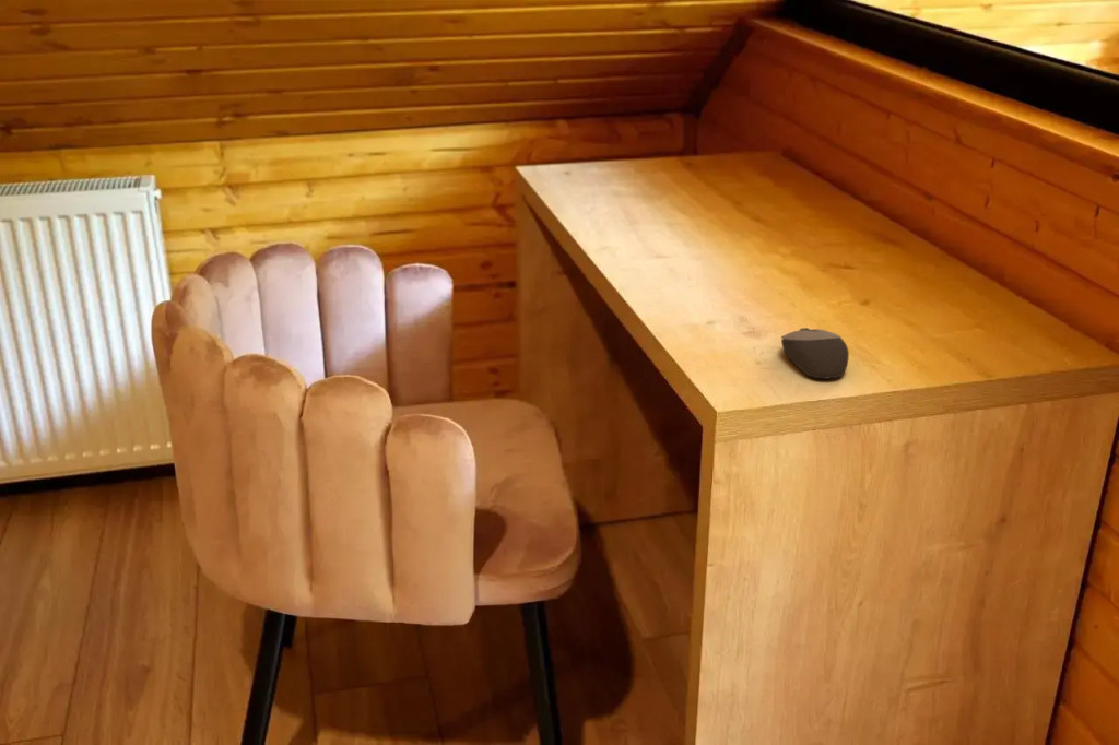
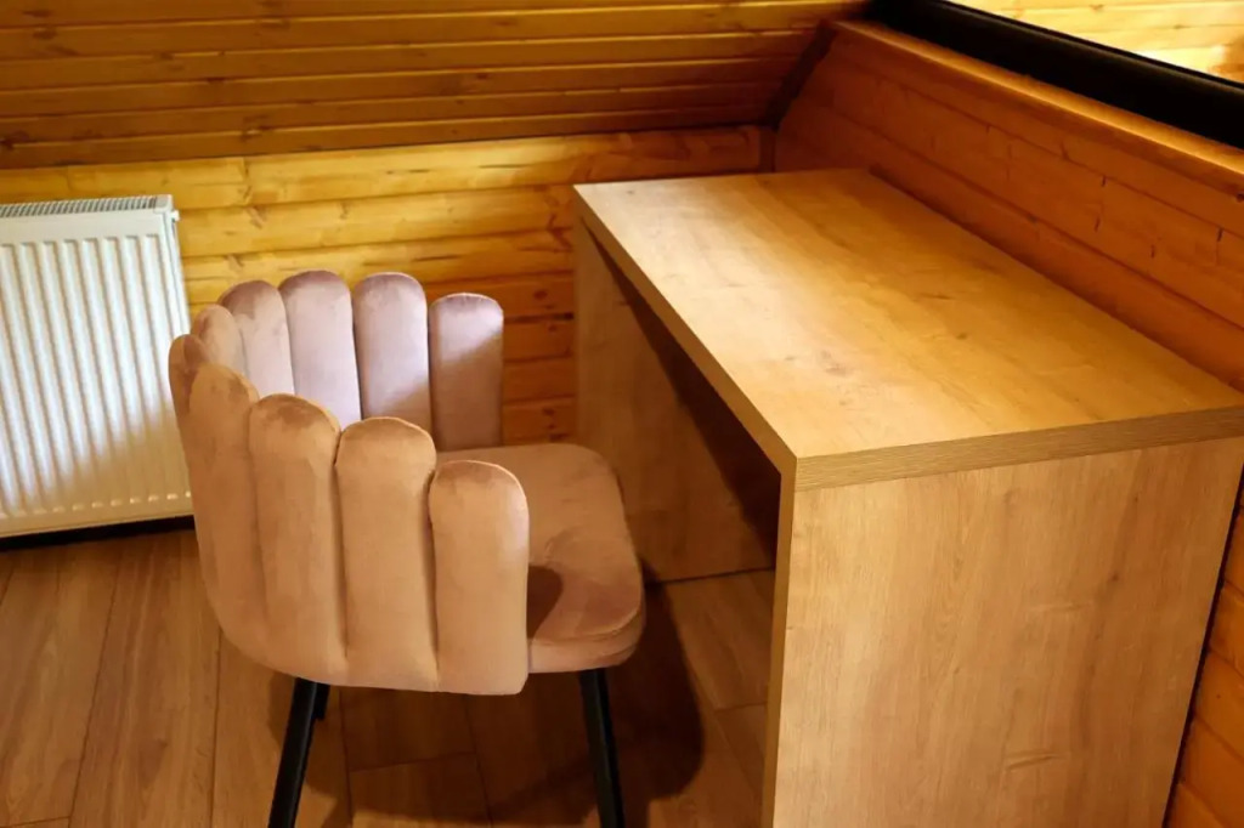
- computer mouse (814, 345)
